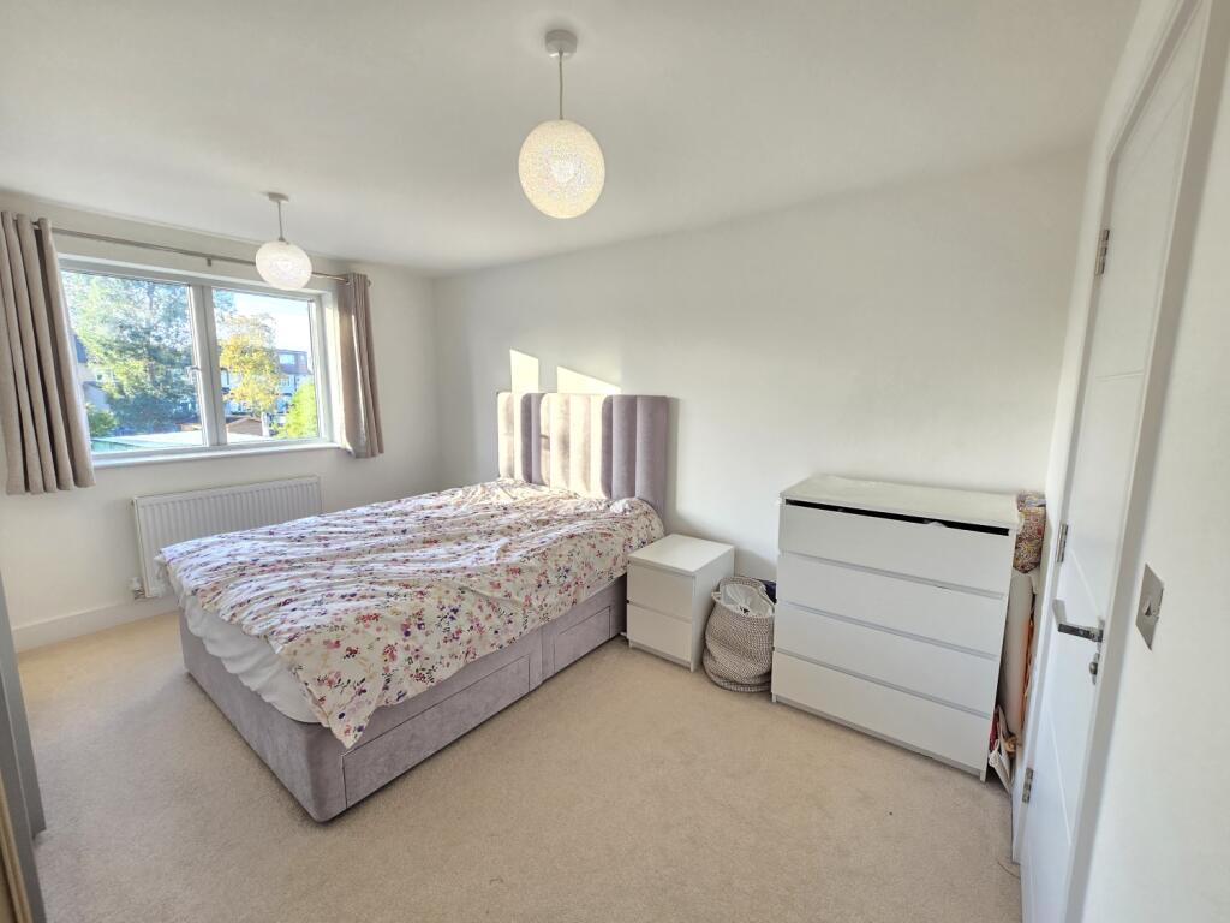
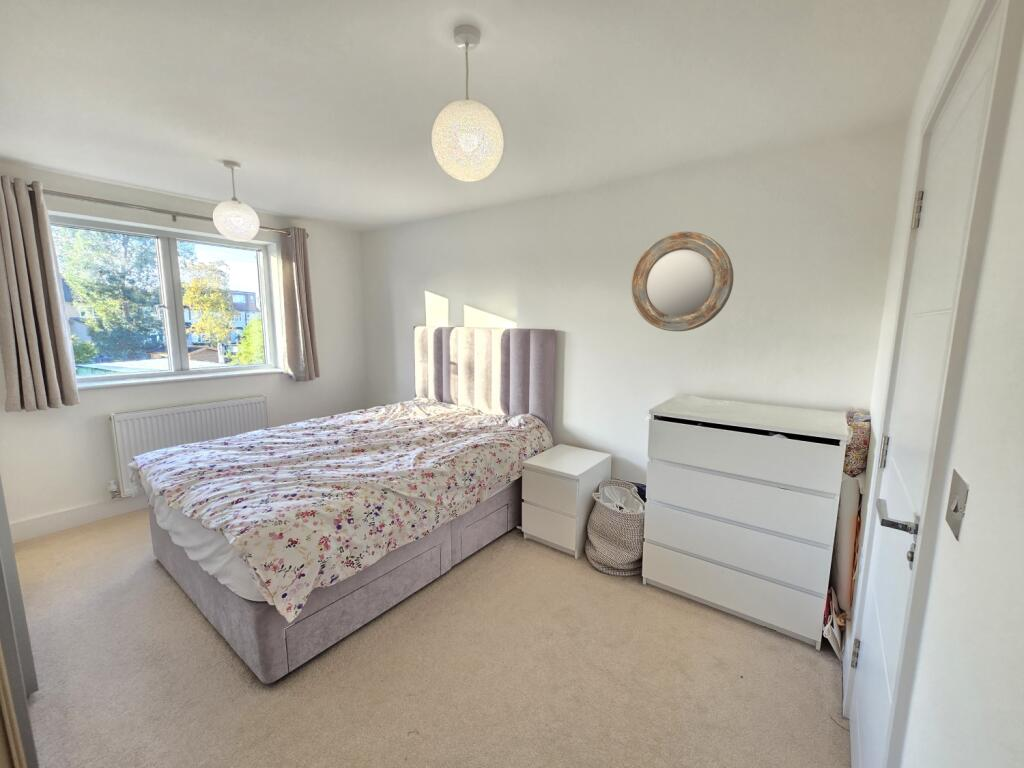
+ home mirror (678, 282)
